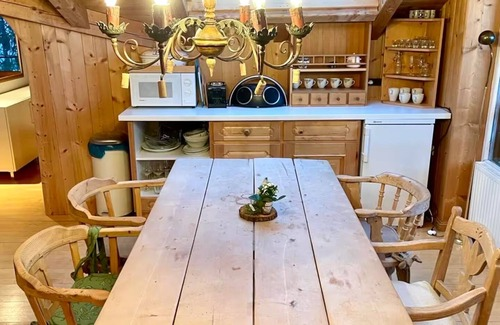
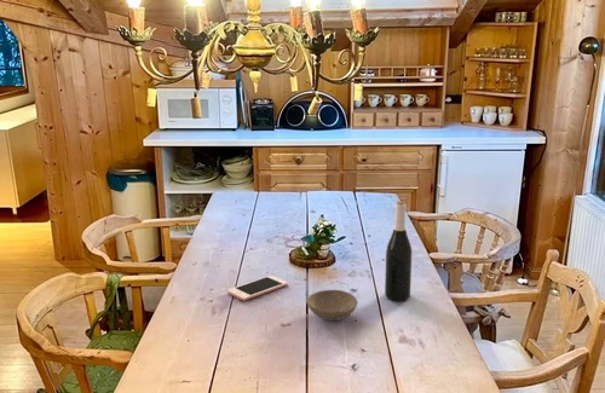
+ cell phone (258, 287)
+ wine bottle (398, 249)
+ bowl (332, 307)
